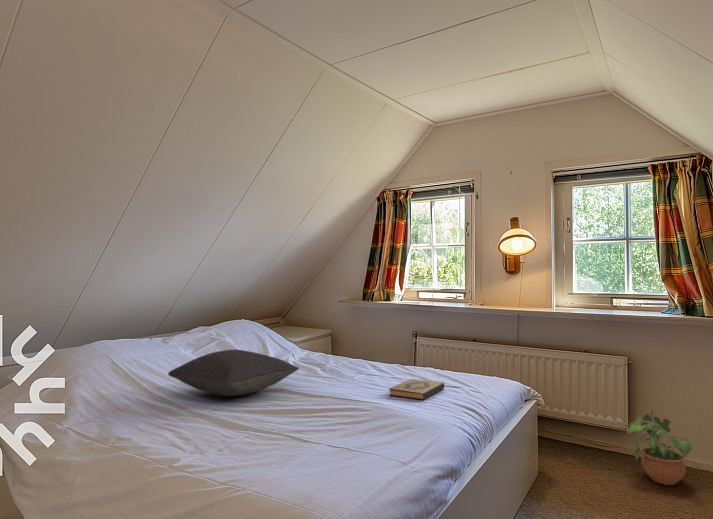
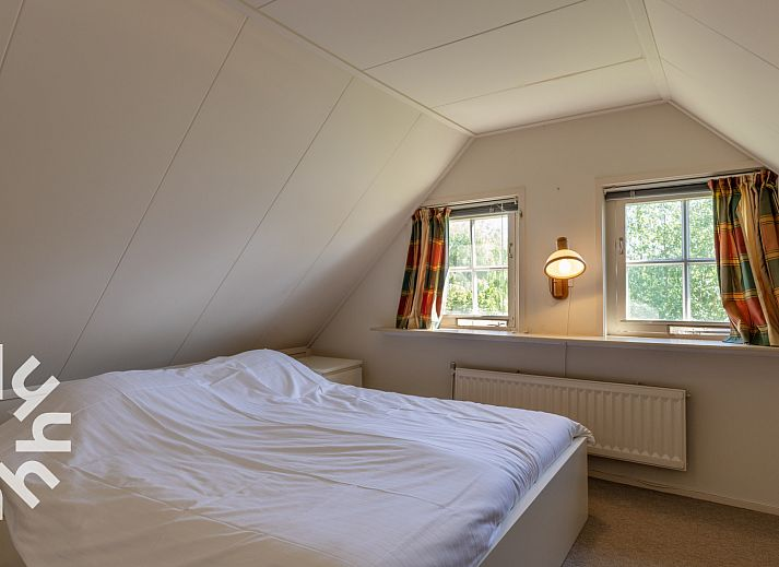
- pillow (235, 372)
- potted plant (658, 444)
- hardback book (417, 388)
